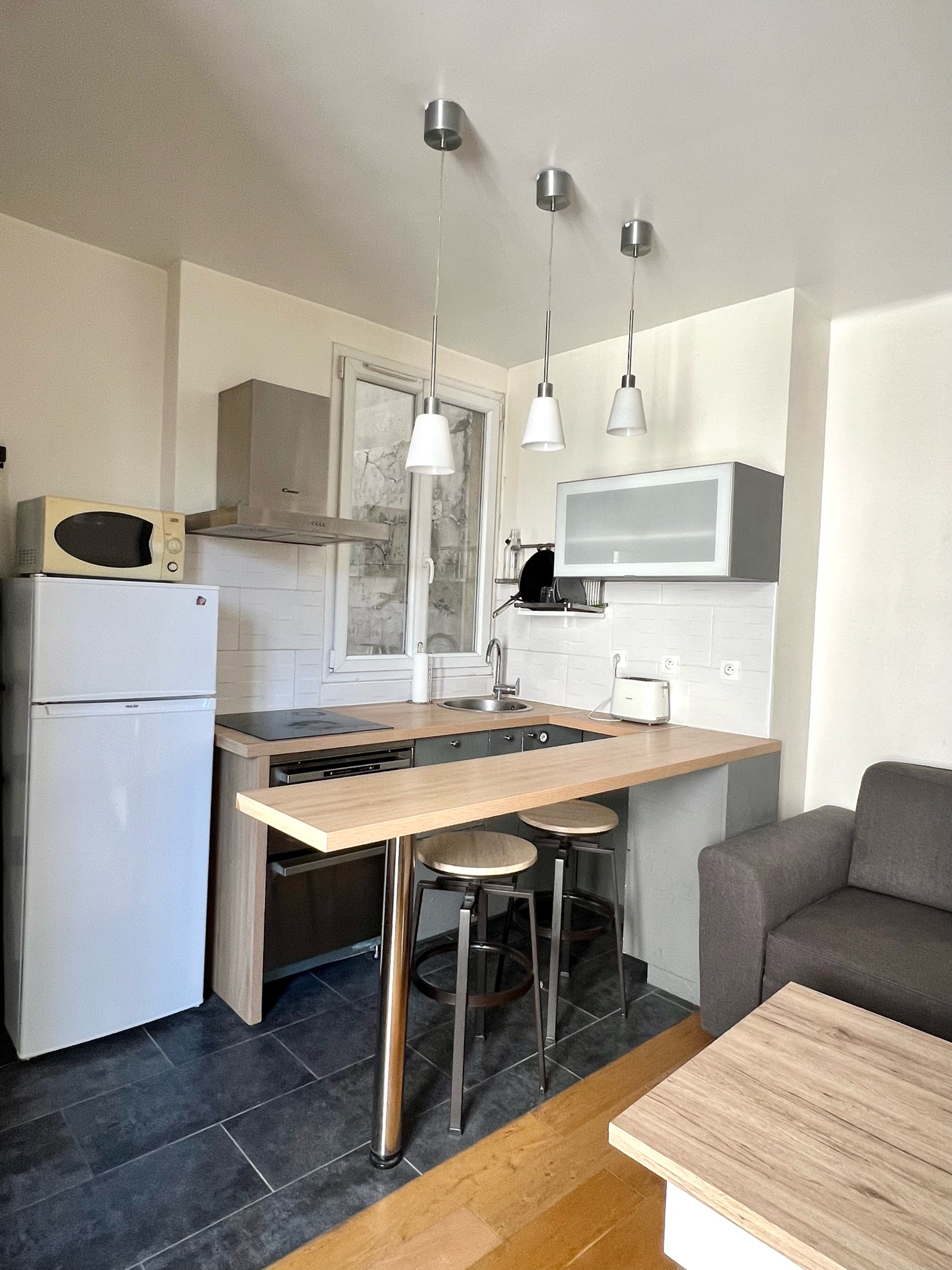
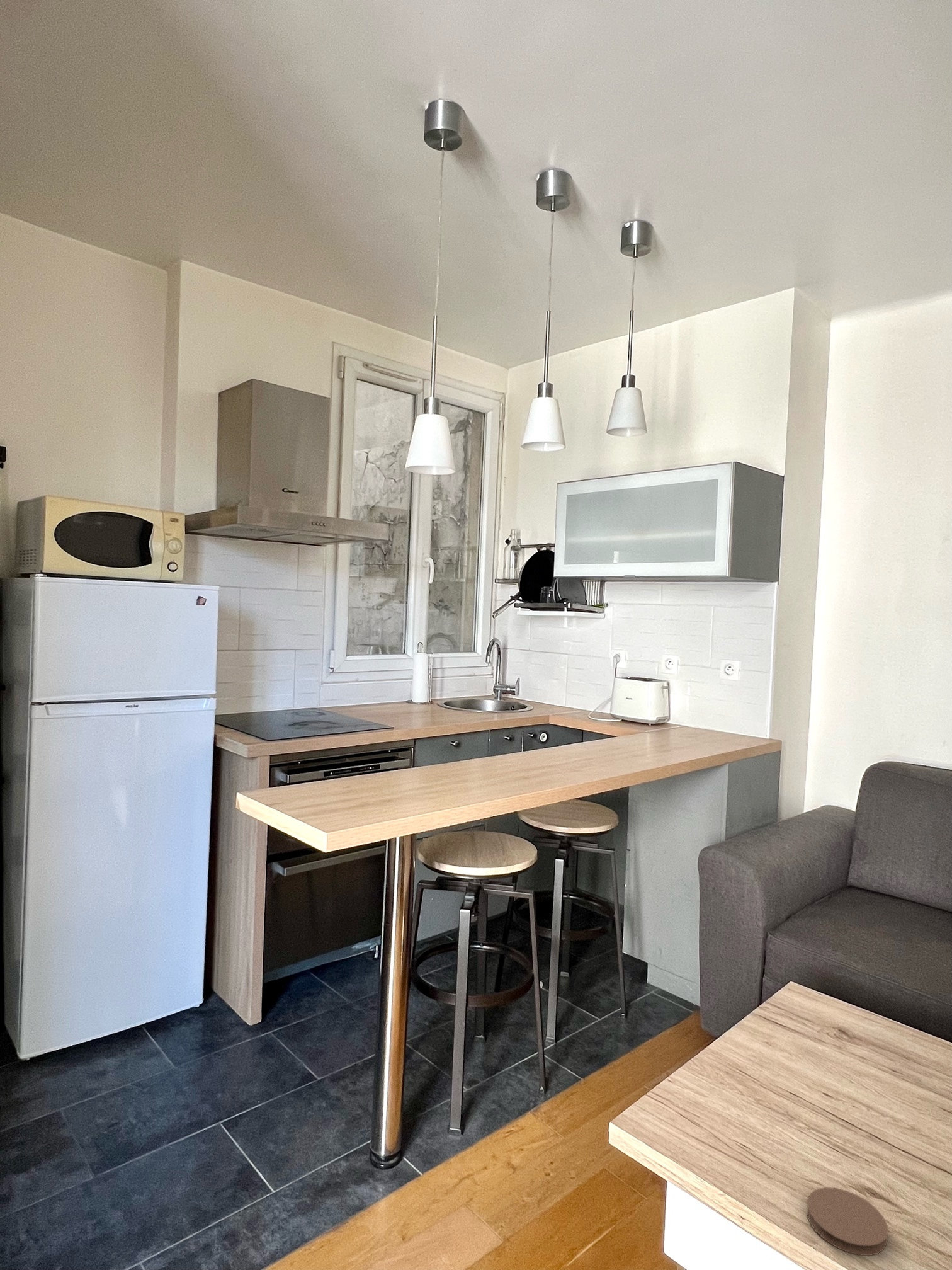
+ coaster (846, 1220)
